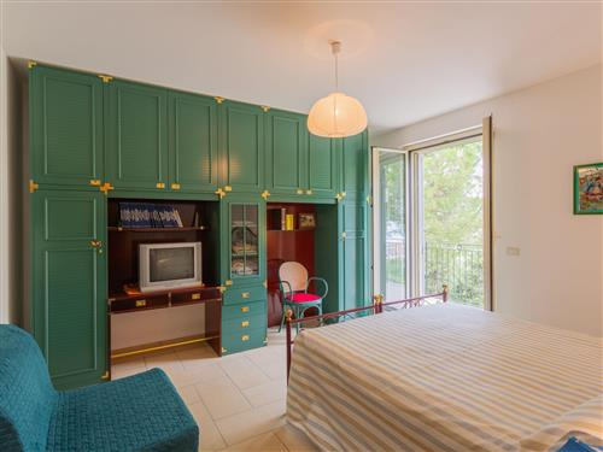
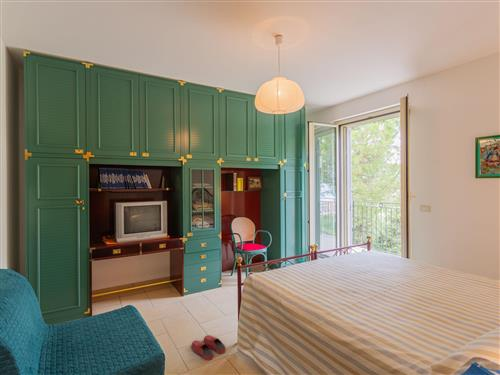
+ slippers (208, 344)
